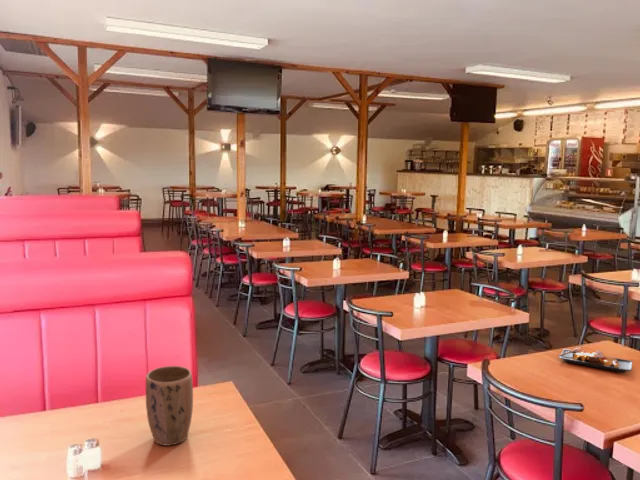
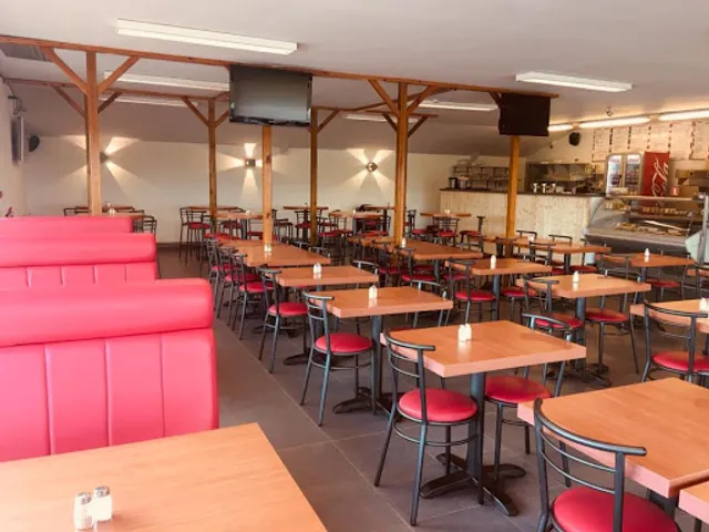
- plant pot (169, 405)
- plate (595, 355)
